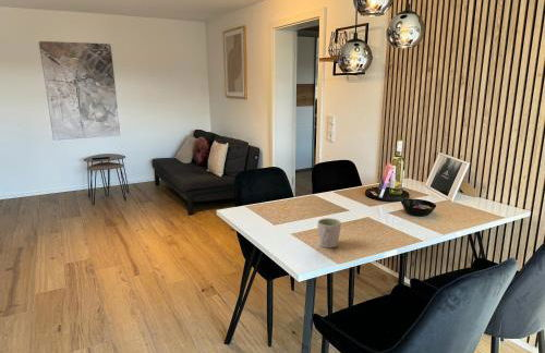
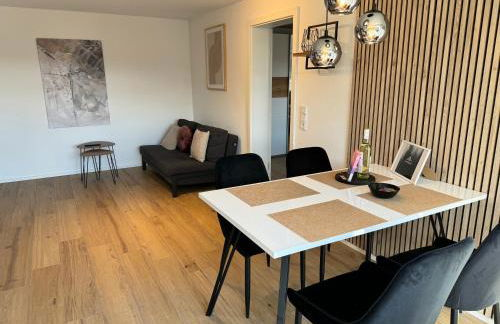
- mug (327, 234)
